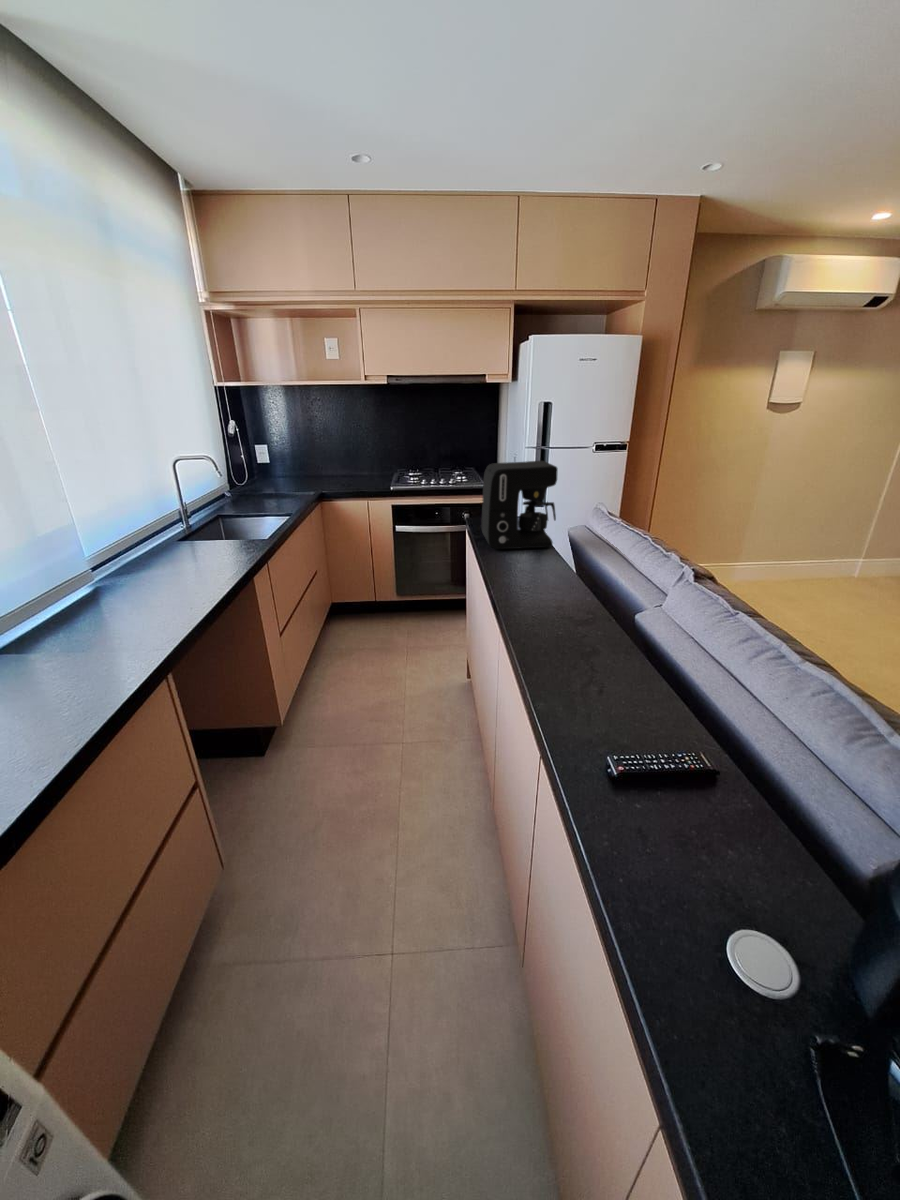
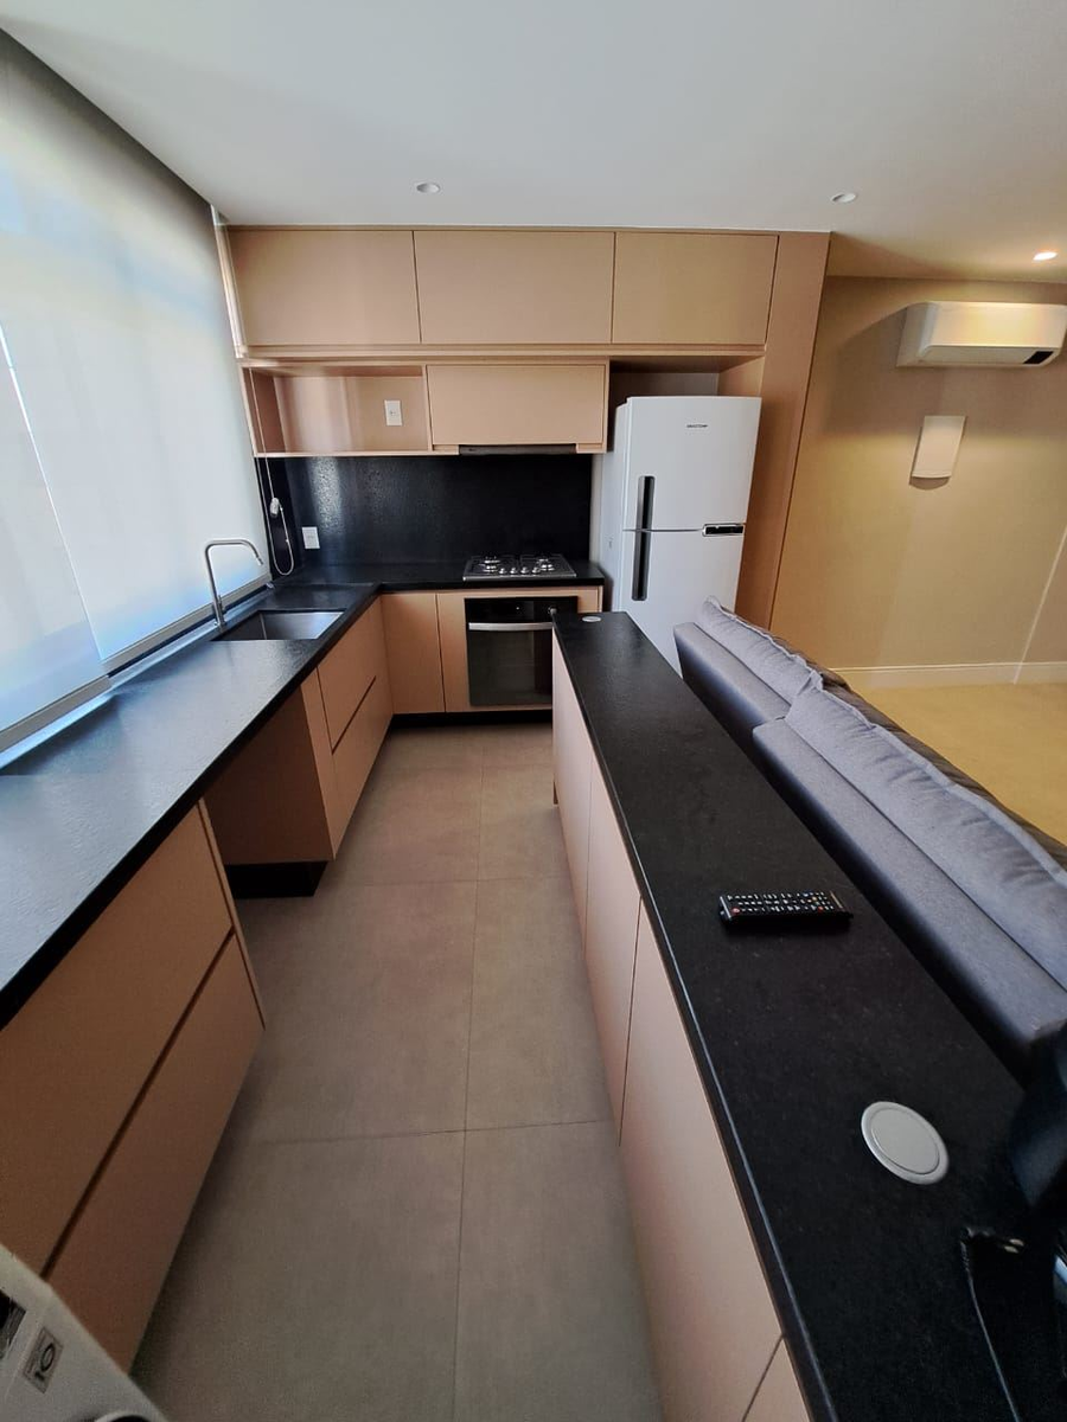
- coffee maker (523, 504)
